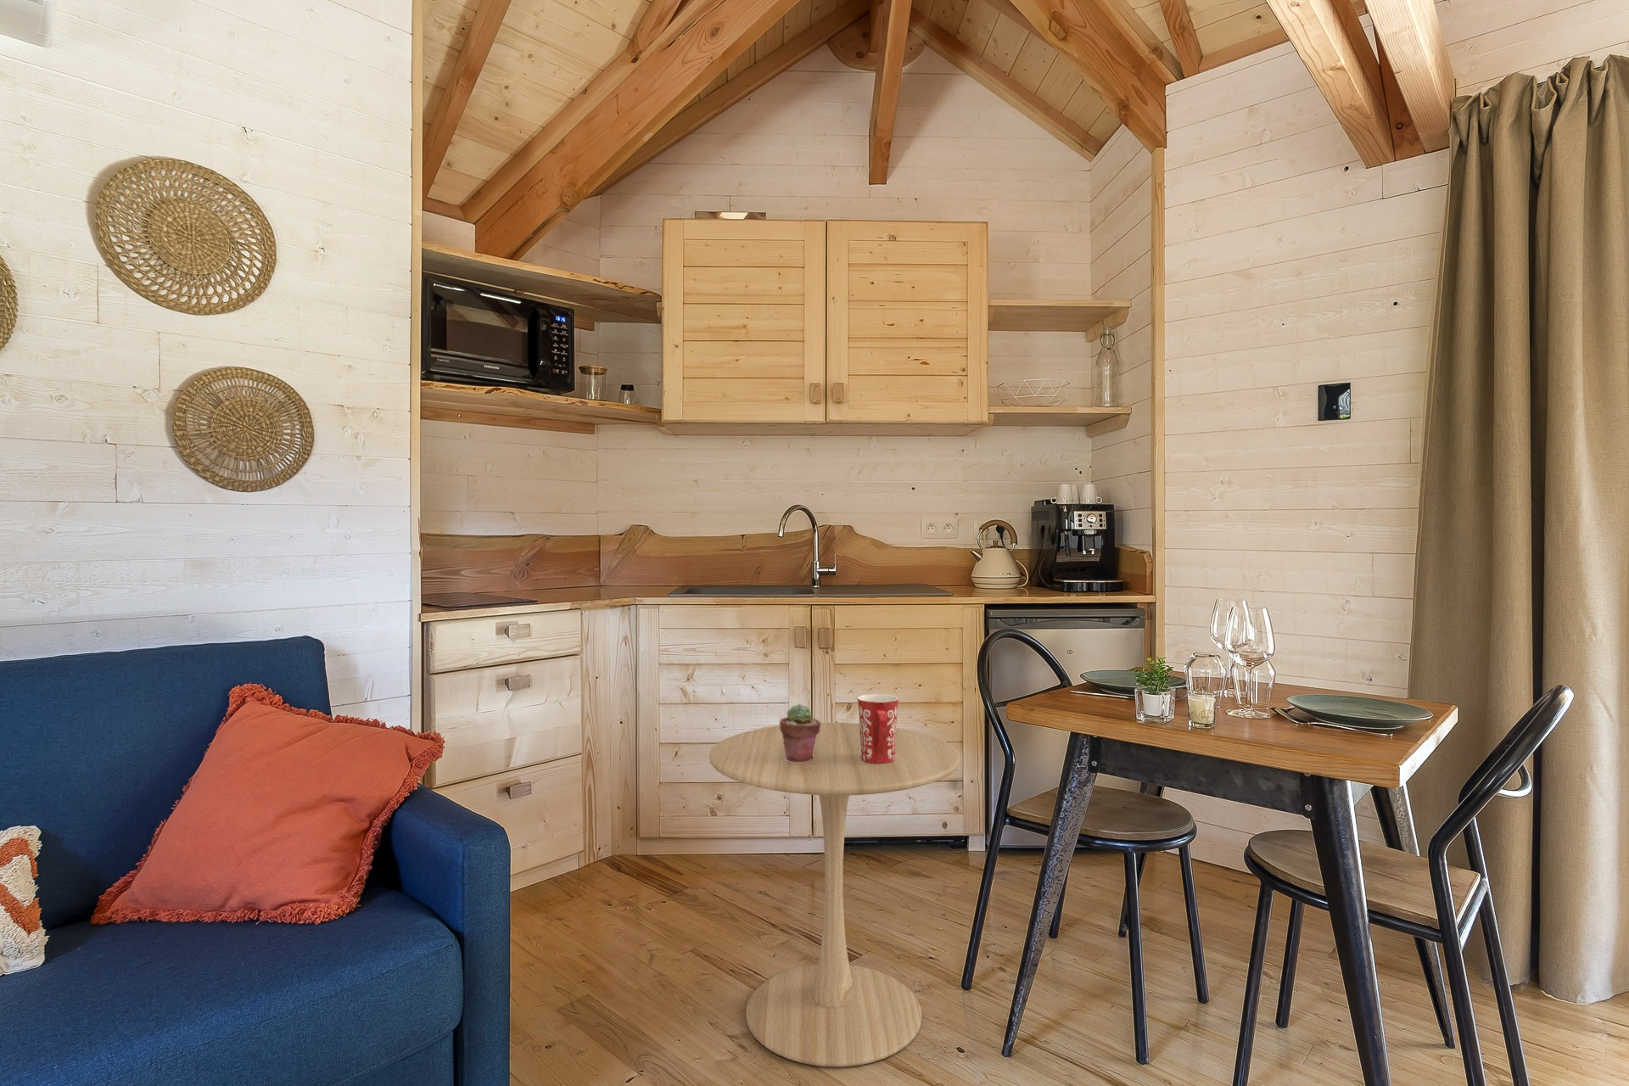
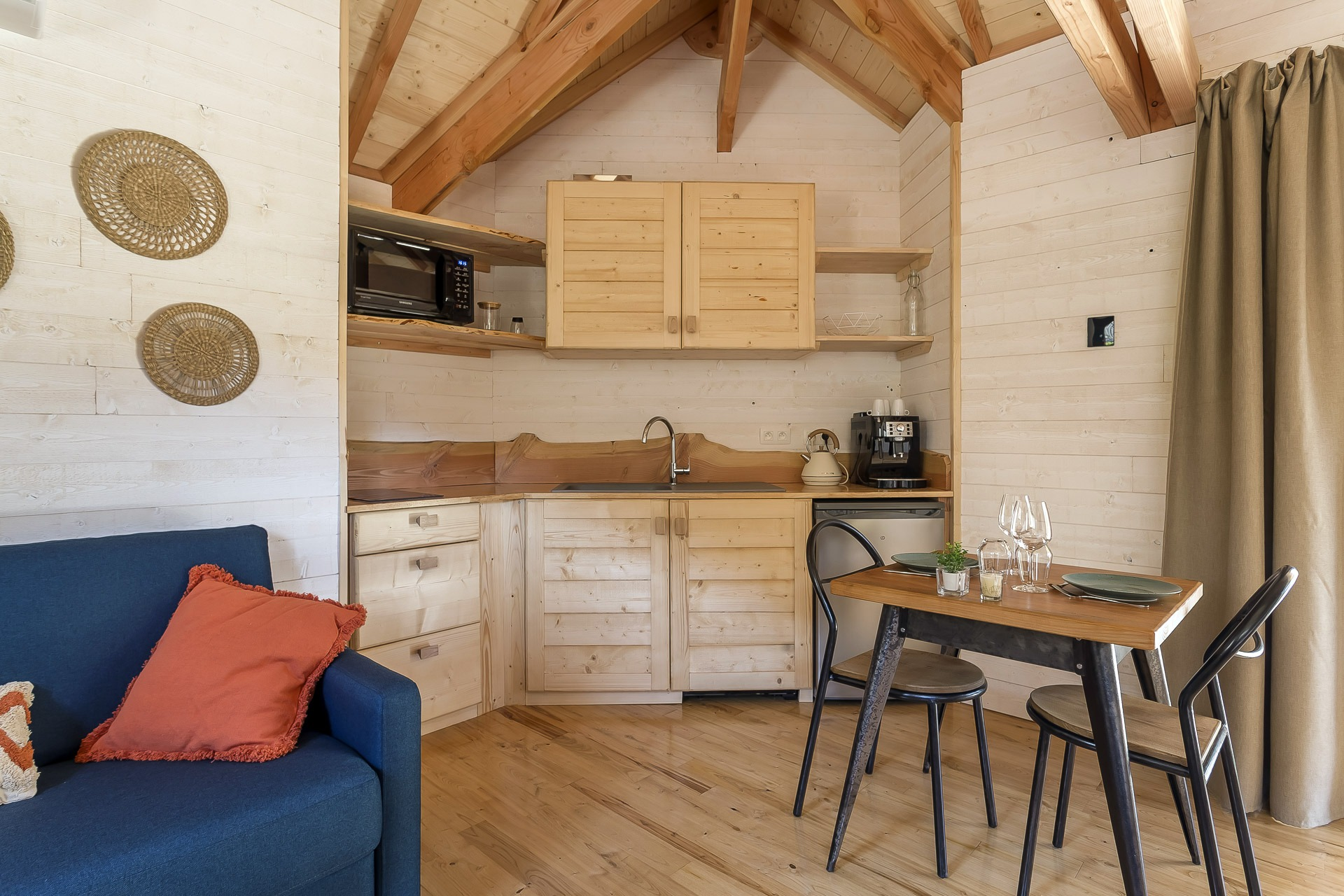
- side table (833, 881)
- potted succulent (799, 731)
- mug (878, 728)
